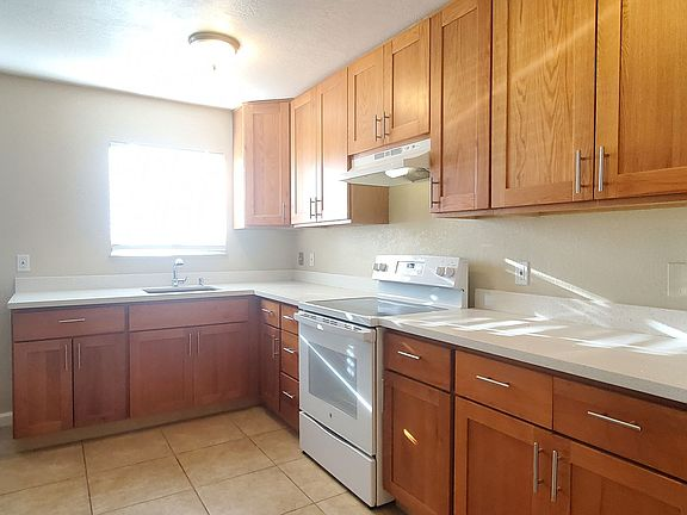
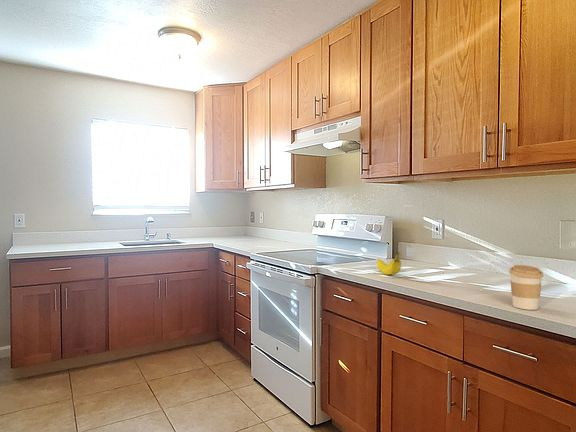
+ coffee cup (525, 286)
+ fruit (389, 263)
